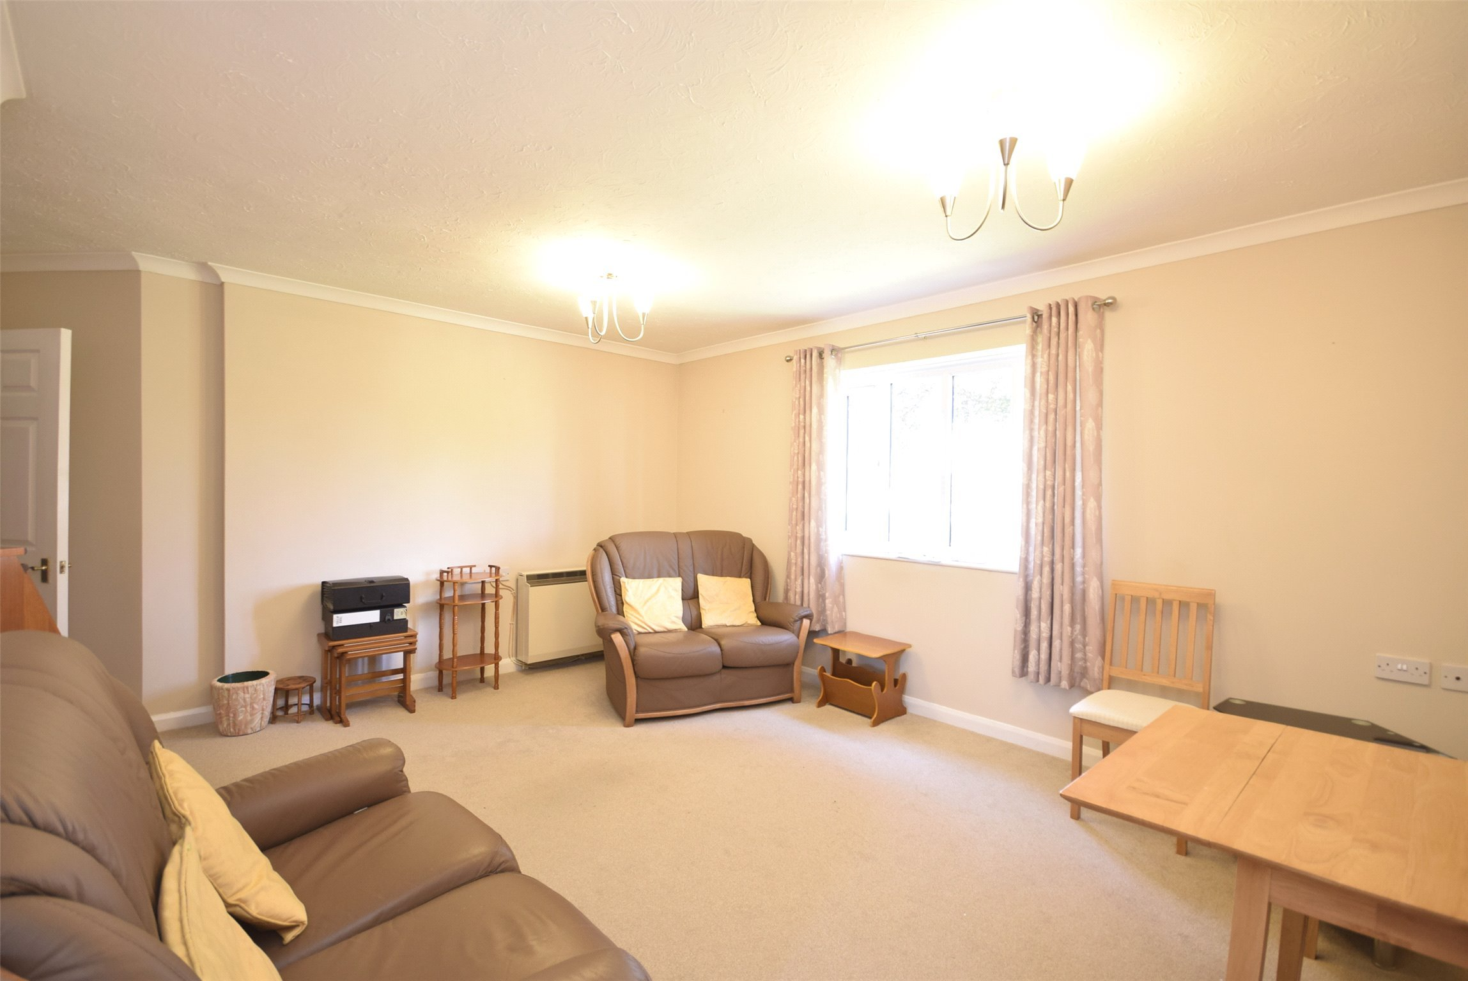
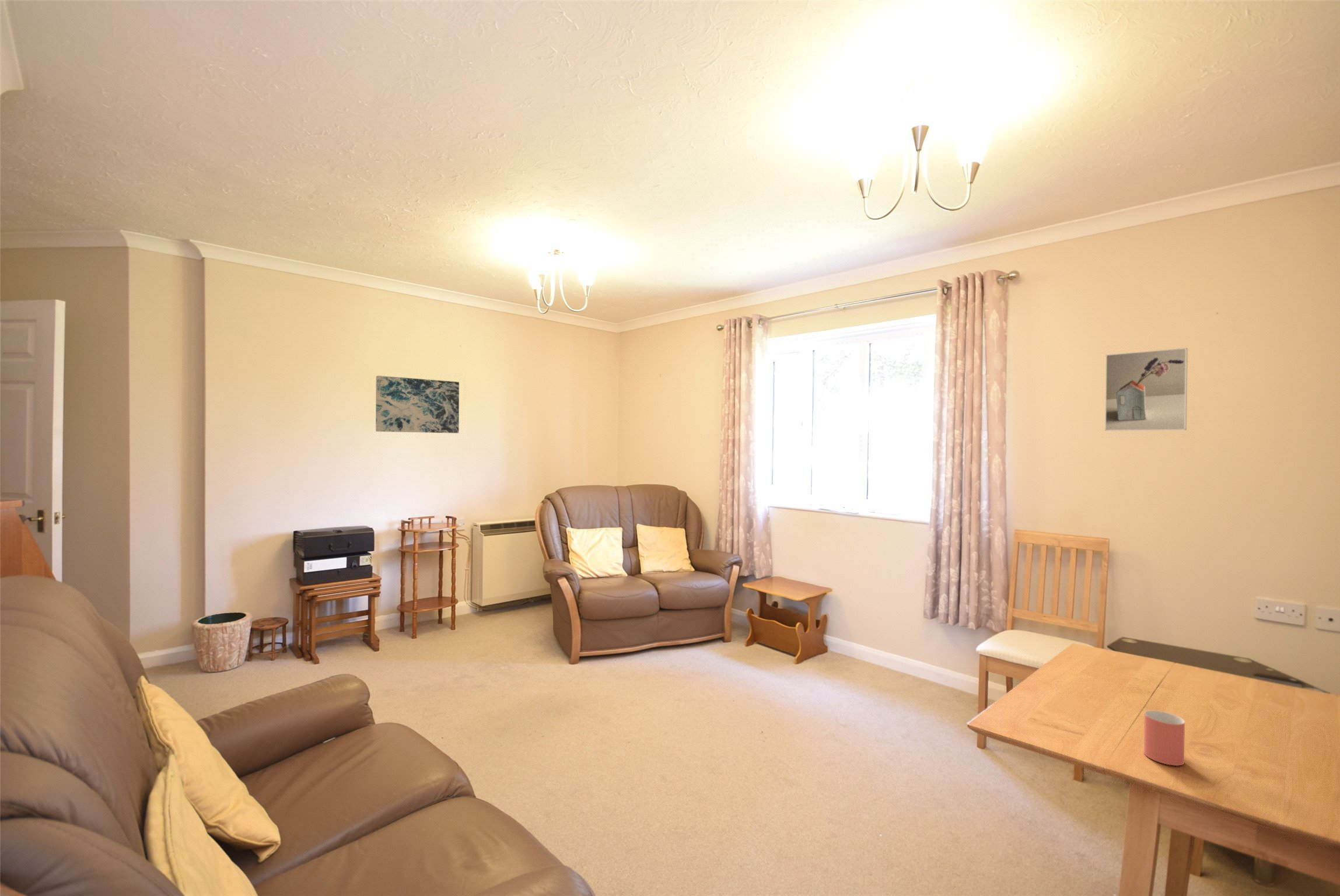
+ cup (1166, 735)
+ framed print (1145, 391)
+ wall art (419, 405)
